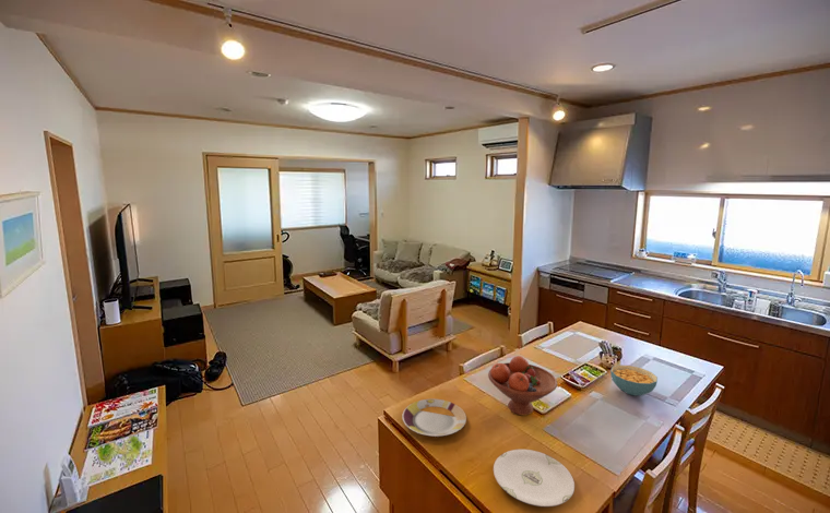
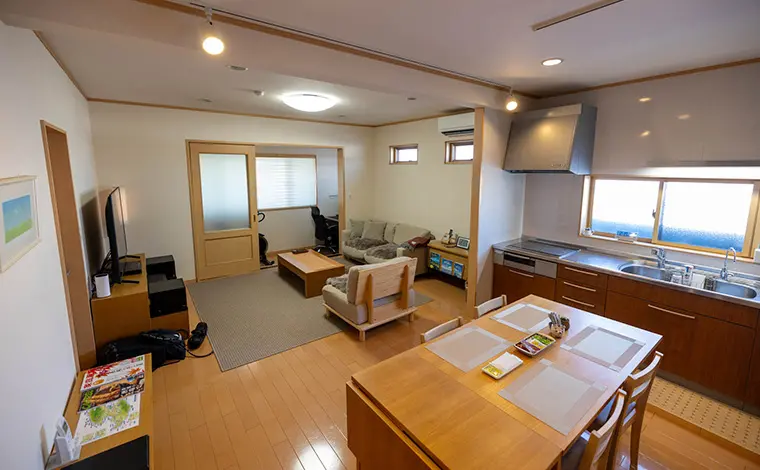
- cereal bowl (632, 383)
- fruit bowl (521, 386)
- plate (532, 477)
- plate (434, 418)
